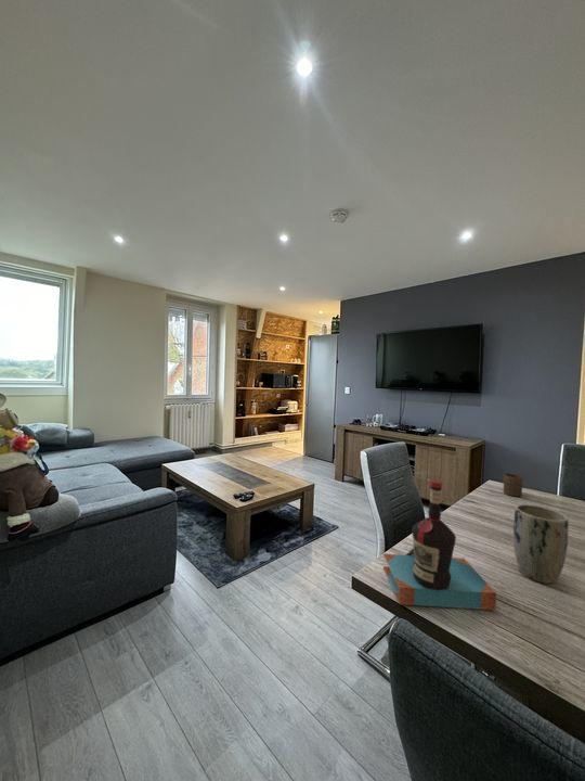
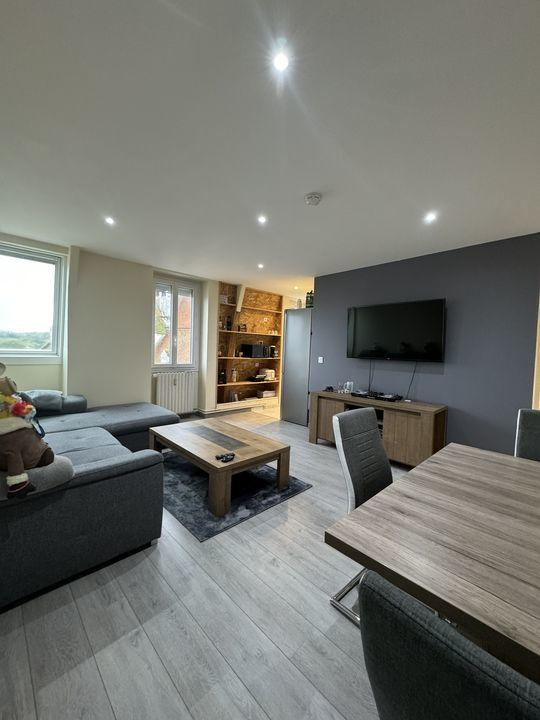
- bottle (434, 529)
- plant pot (538, 542)
- cup (512, 484)
